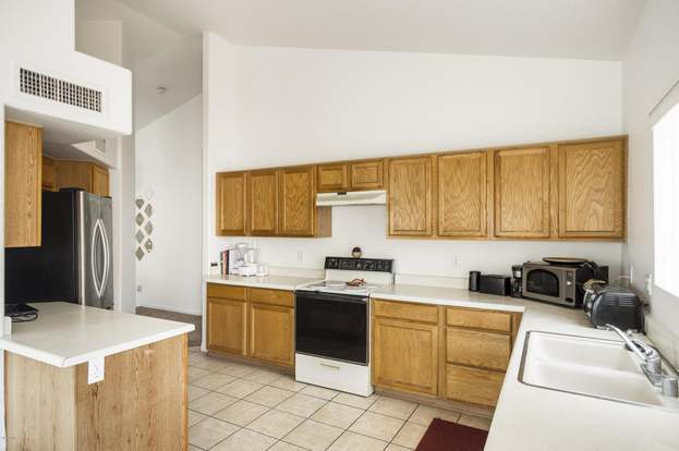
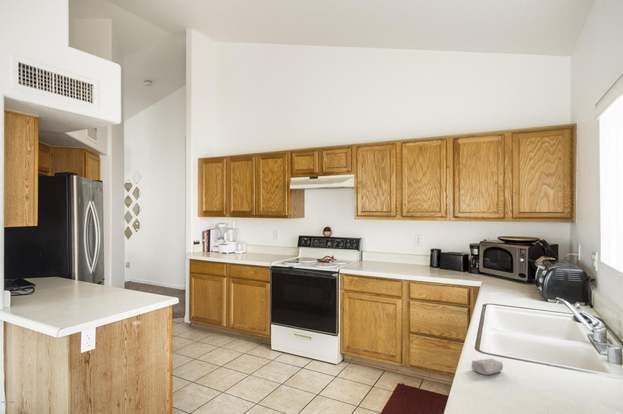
+ soap bar (488, 365)
